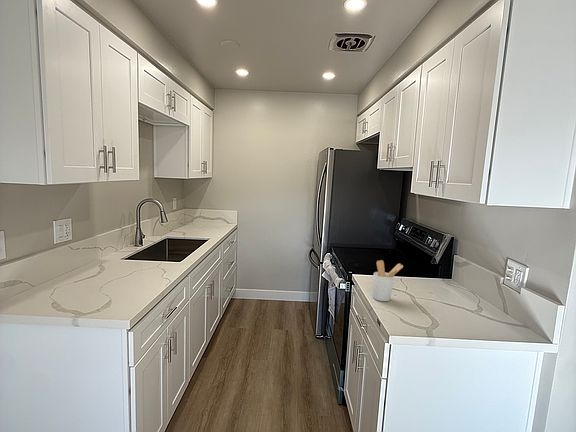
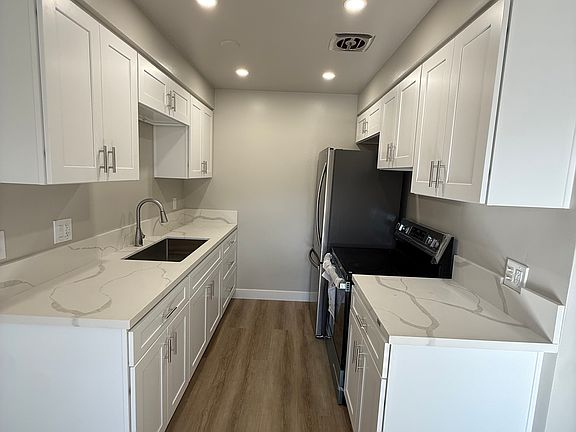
- utensil holder (388, 280)
